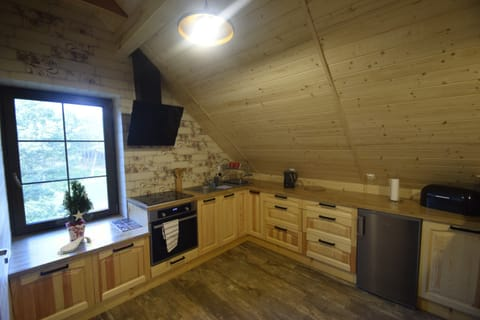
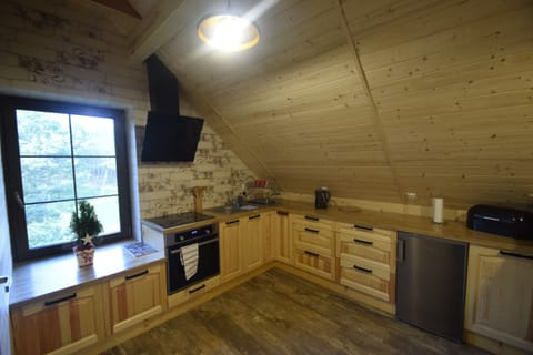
- spoon rest (76, 244)
